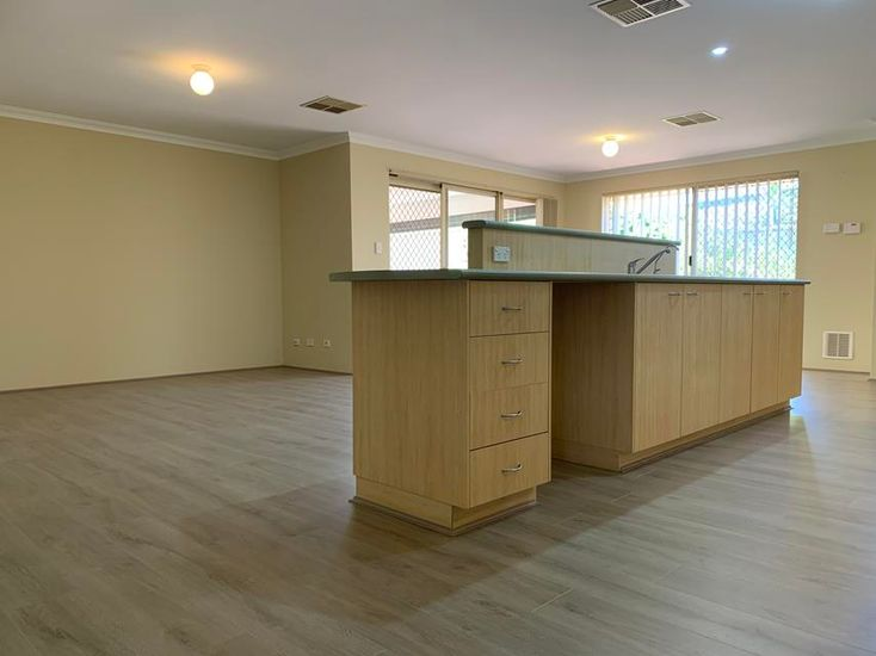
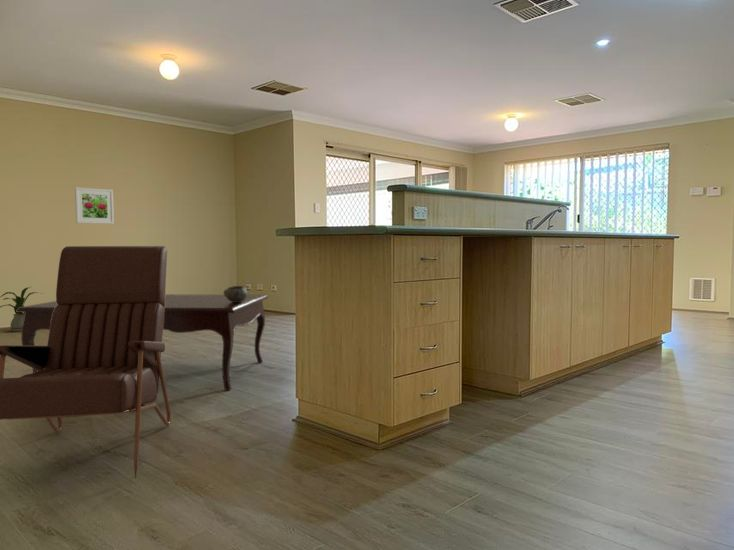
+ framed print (94, 206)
+ coffee table (163, 329)
+ decorative bowl (236, 293)
+ armchair (94, 348)
+ house plant (21, 306)
